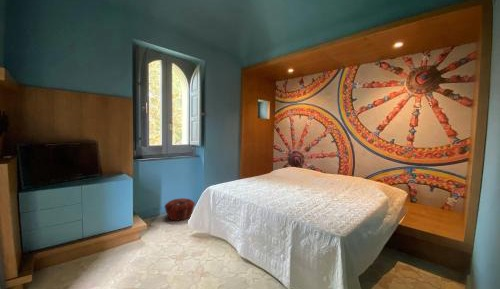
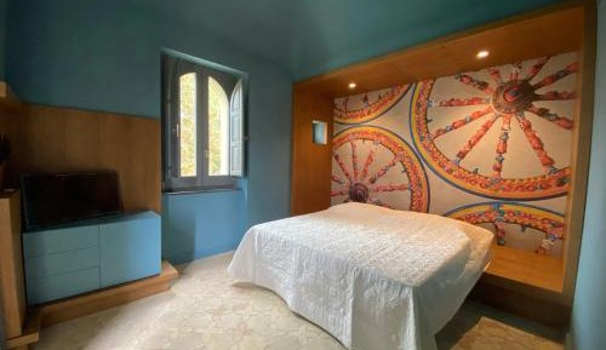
- woven basket (180, 208)
